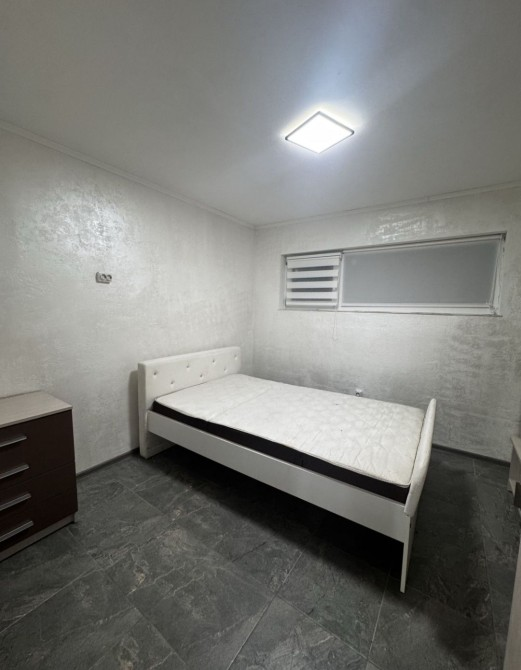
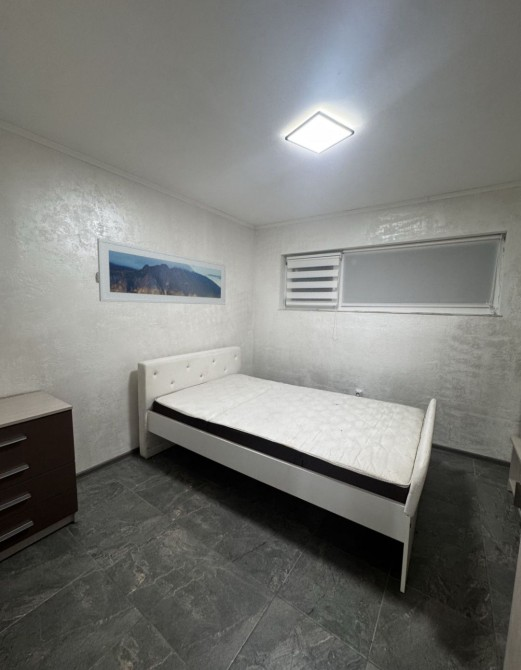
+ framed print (175, 279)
